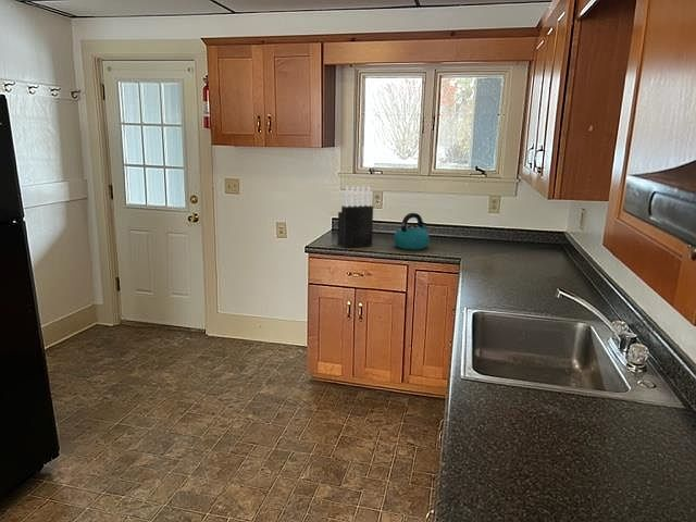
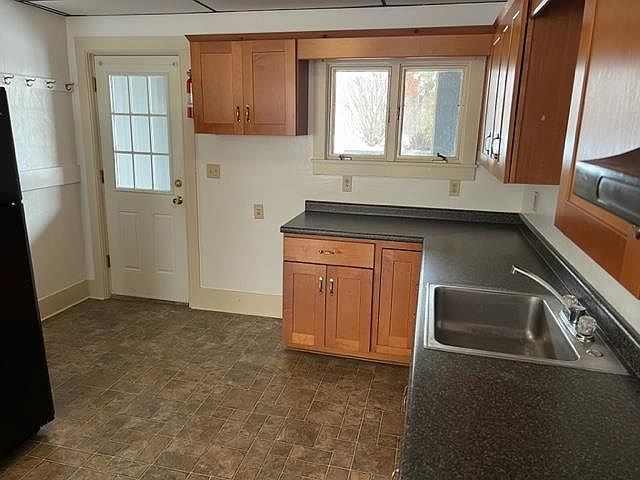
- knife block (355, 215)
- kettle (413, 229)
